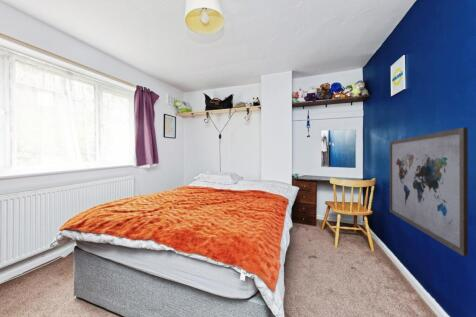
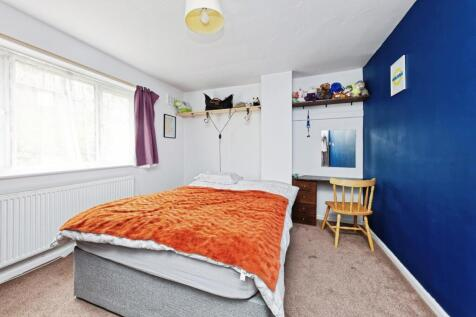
- wall art (417, 182)
